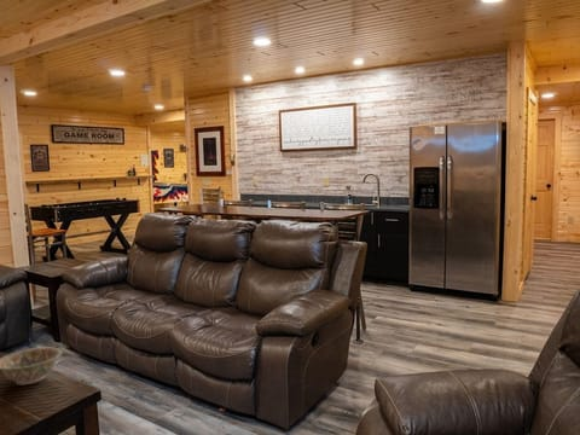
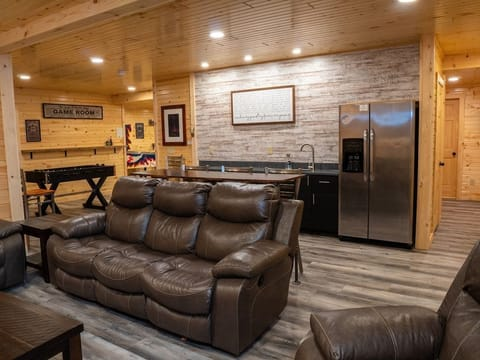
- decorative bowl (29, 367)
